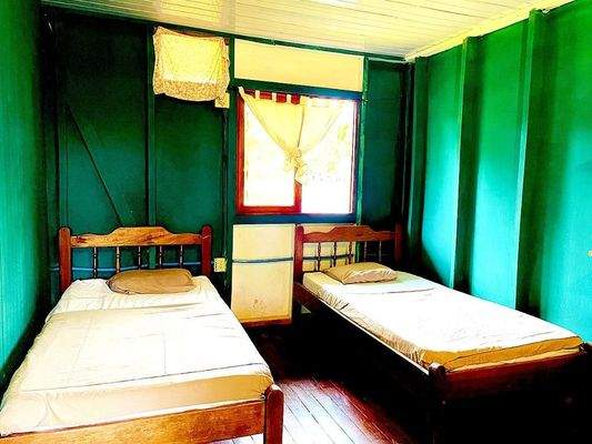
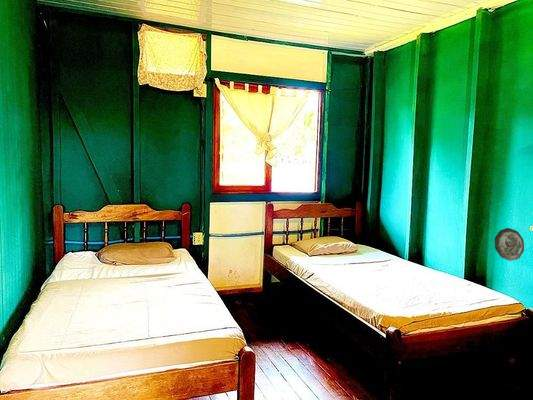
+ decorative plate (509, 244)
